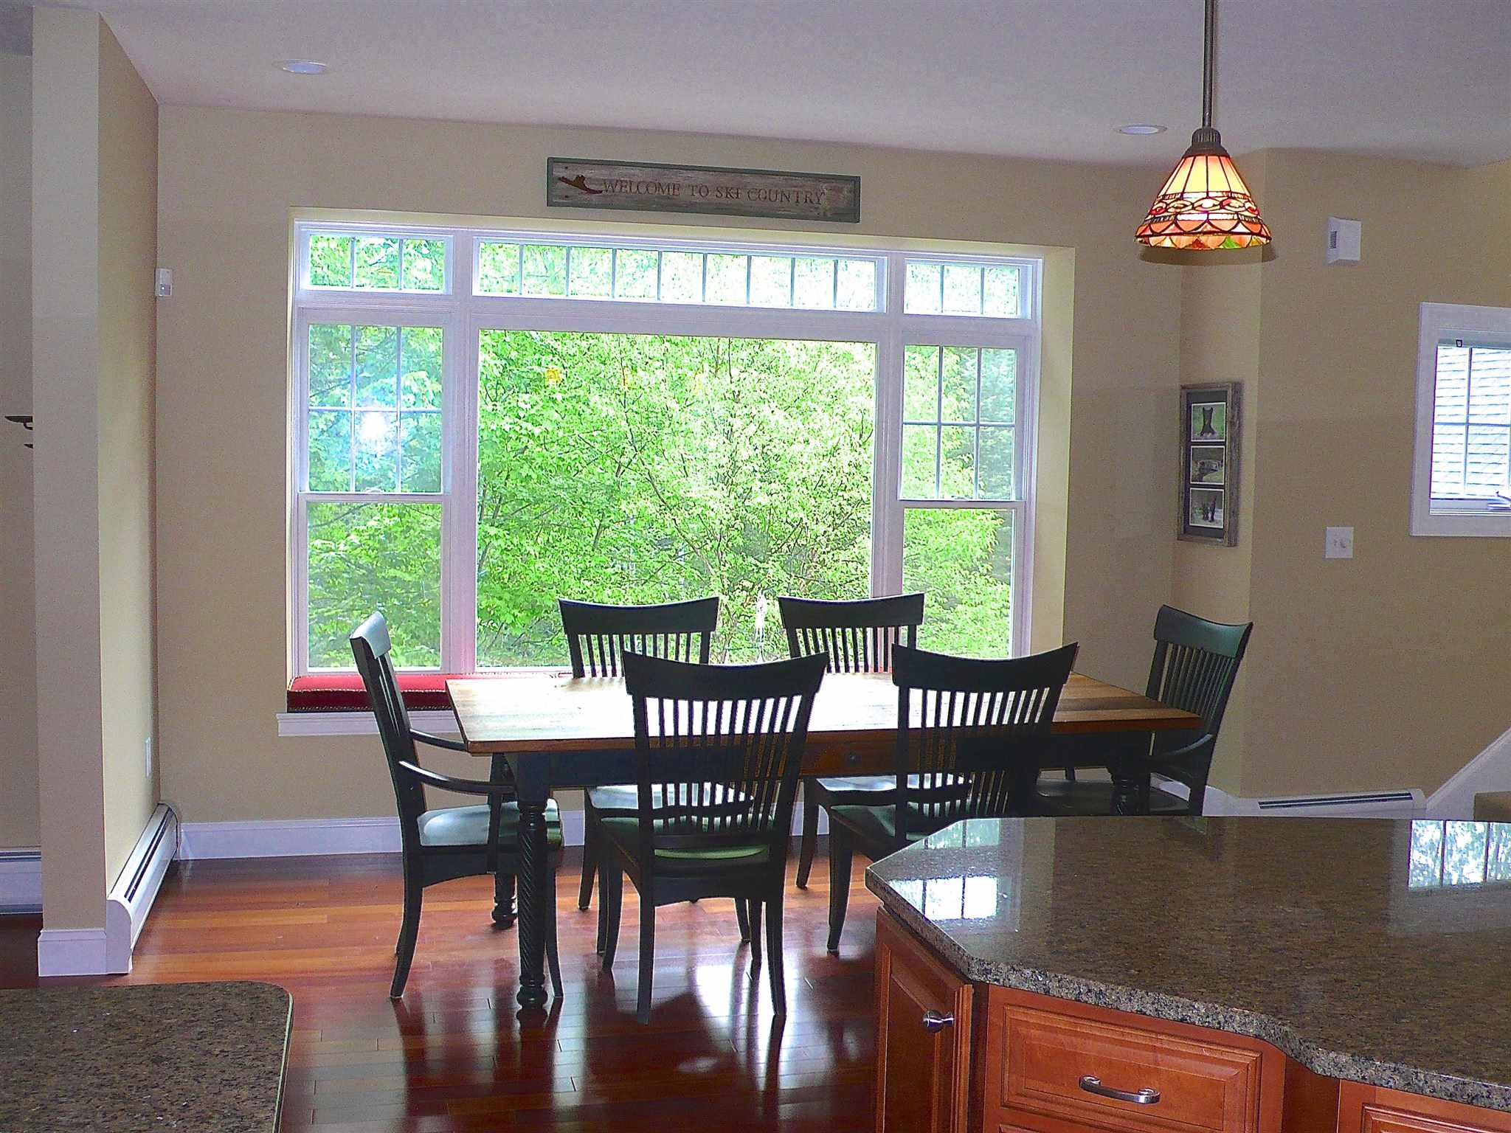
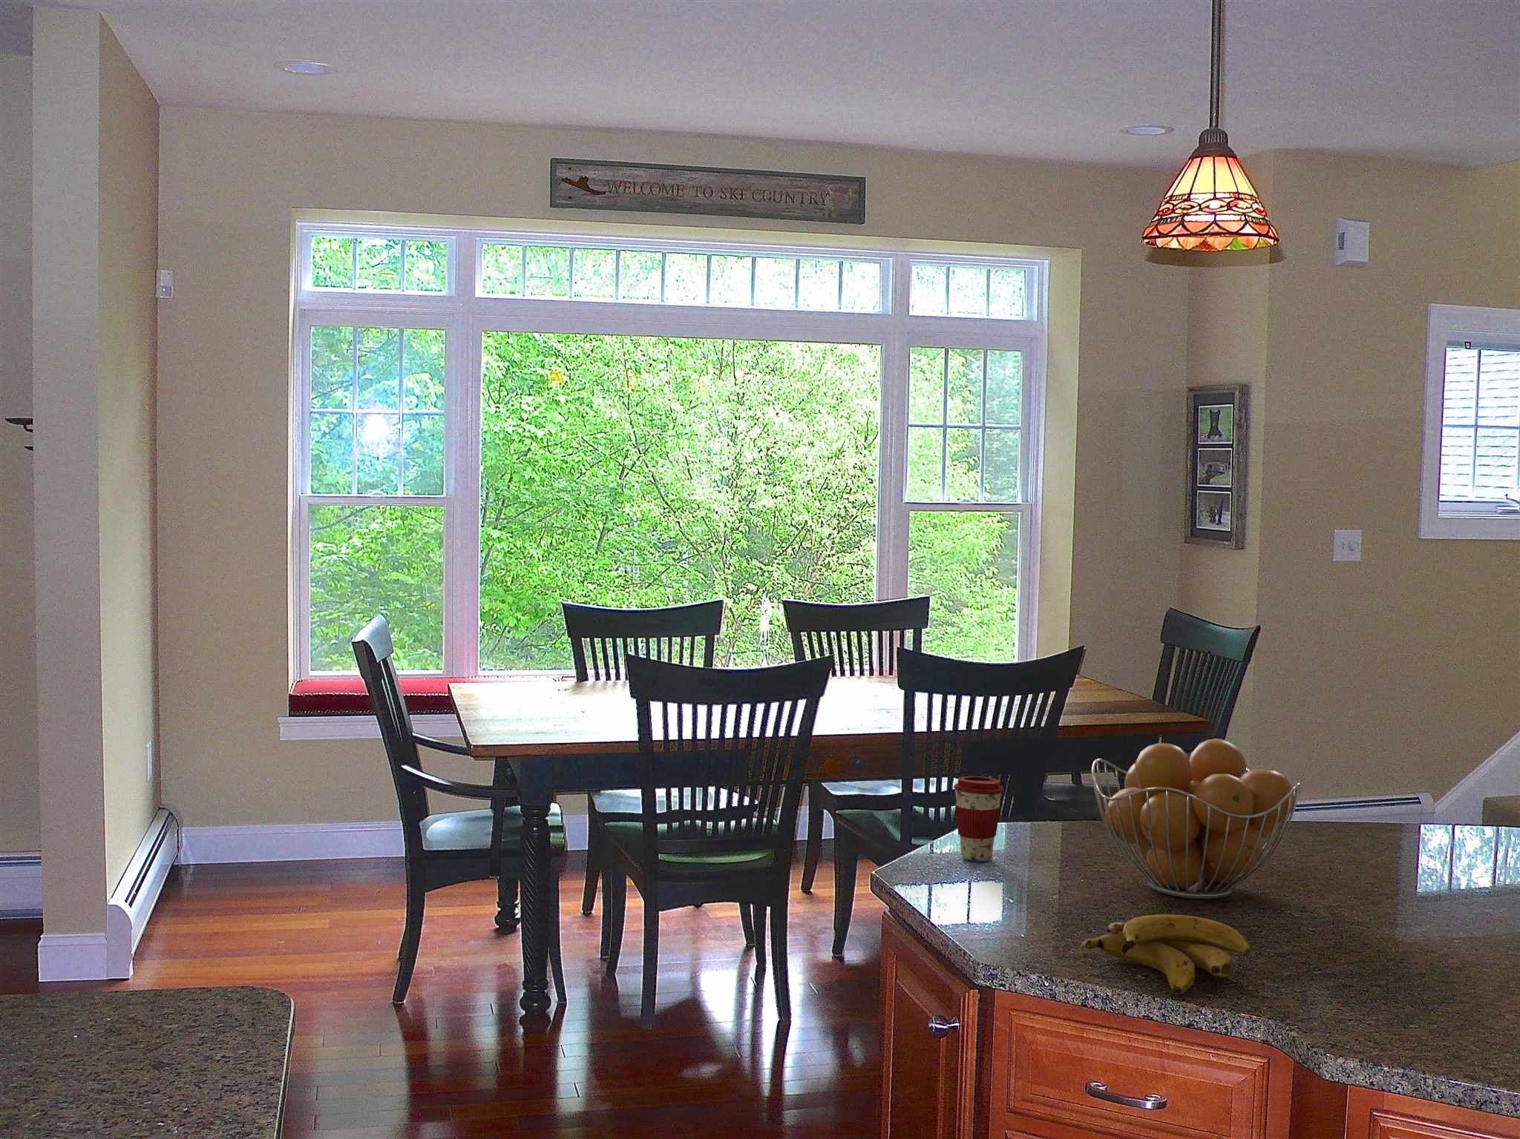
+ banana (1165, 949)
+ coffee cup (978, 818)
+ fruit basket (1192, 815)
